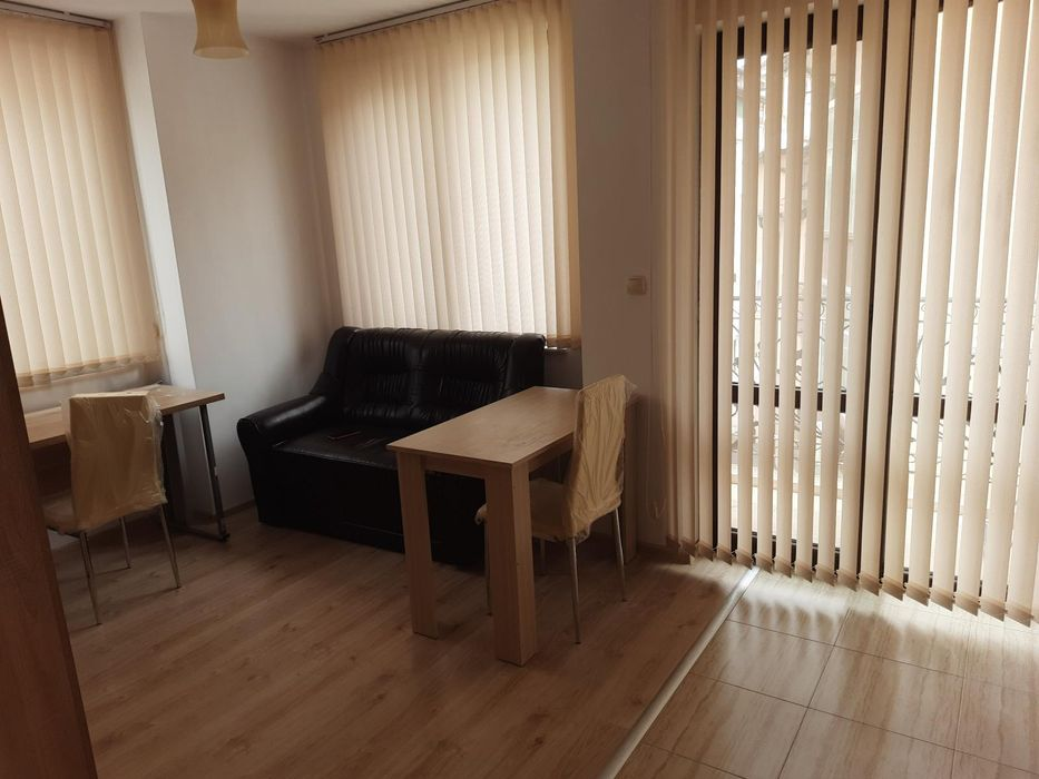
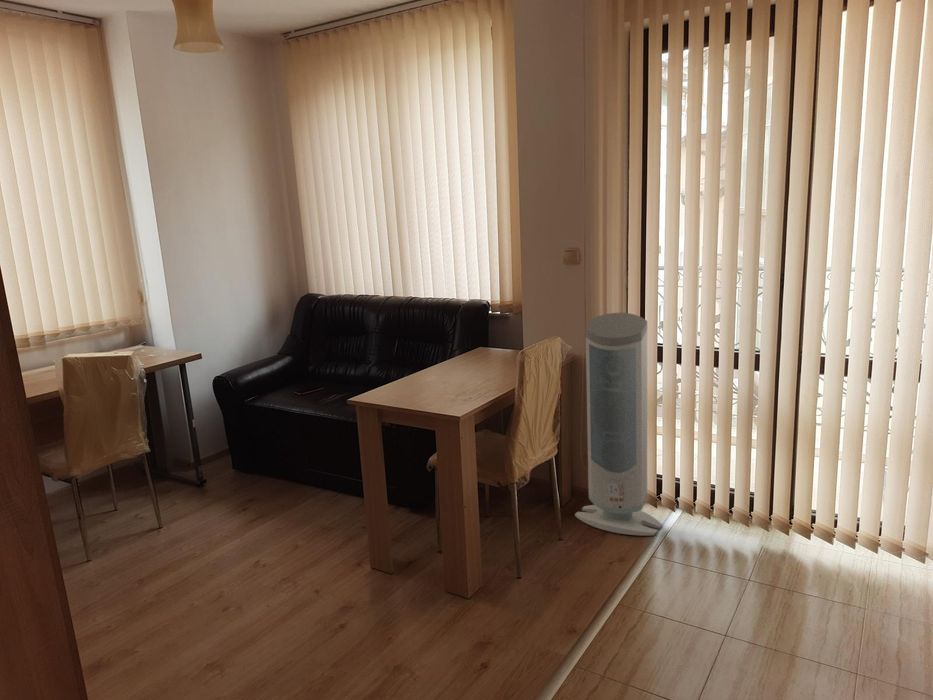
+ air purifier (617, 421)
